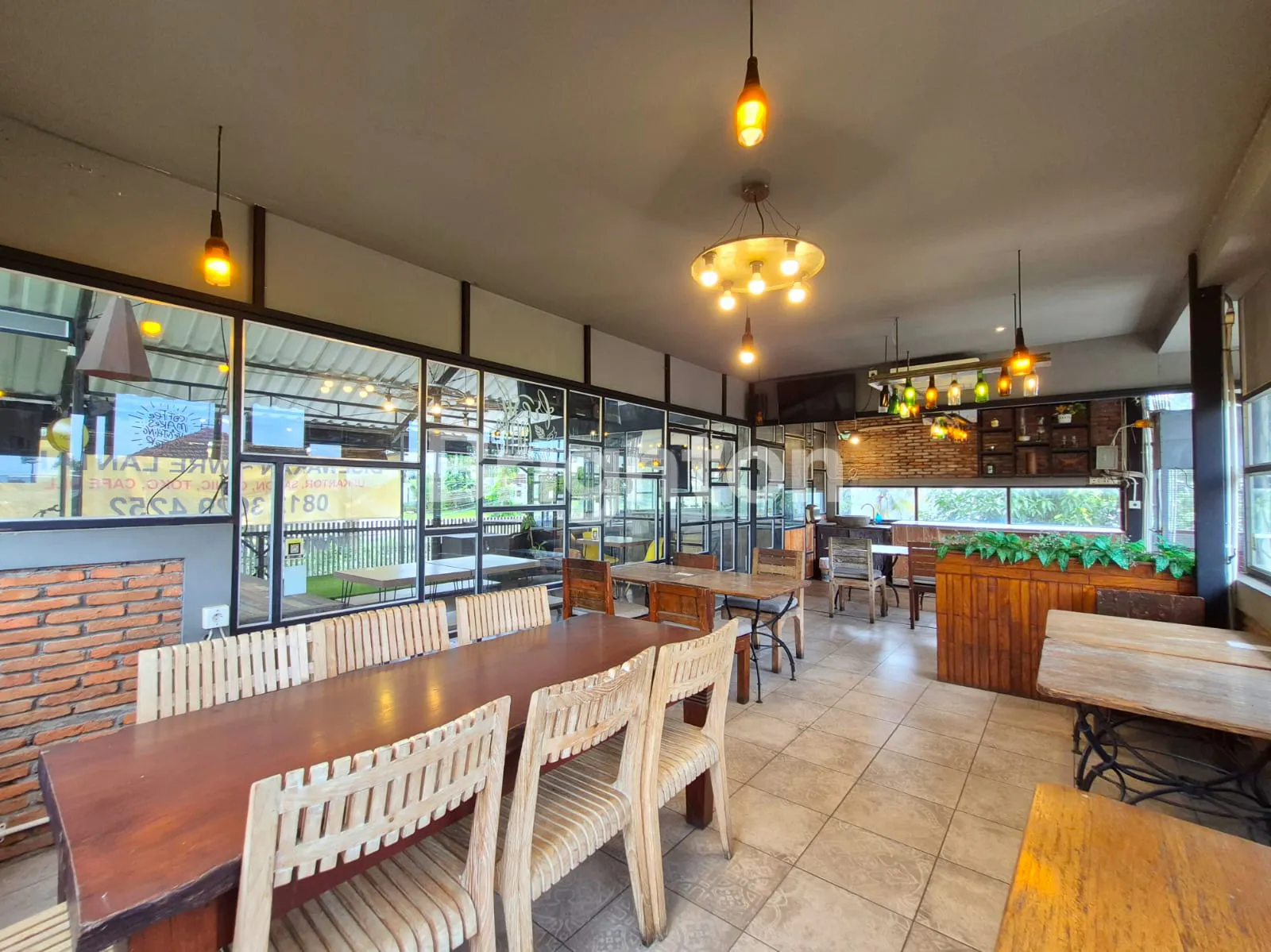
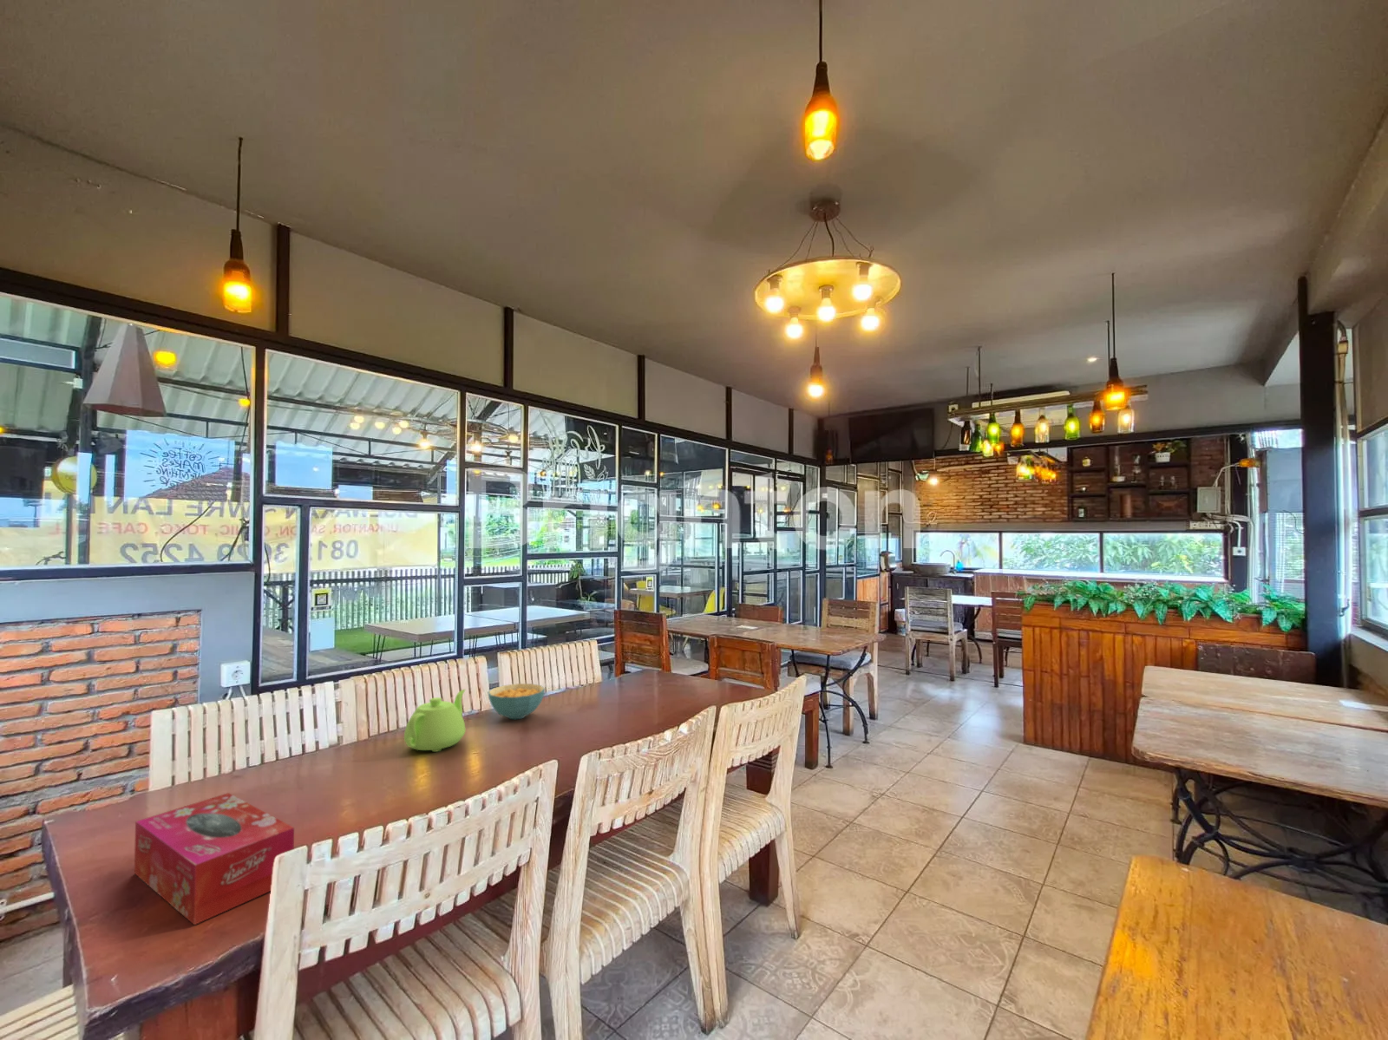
+ tissue box (213, 850)
+ teapot (437, 721)
+ cereal bowl (517, 704)
